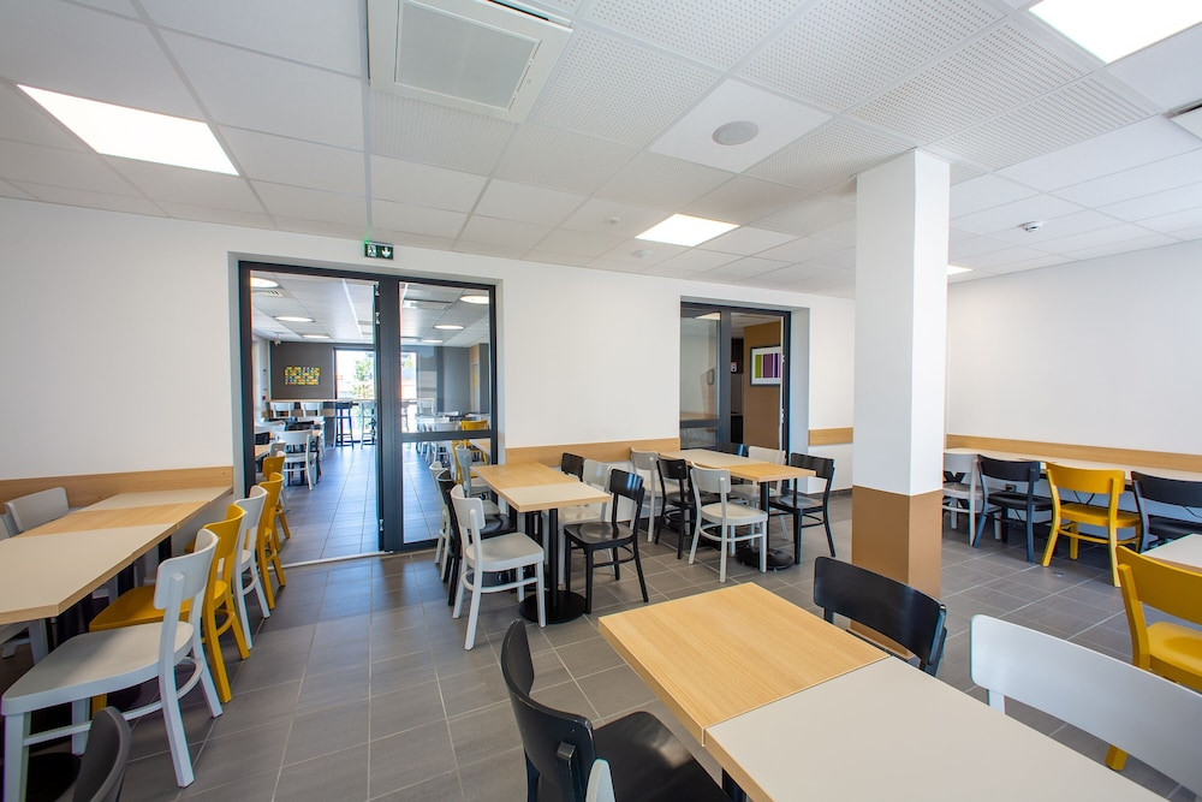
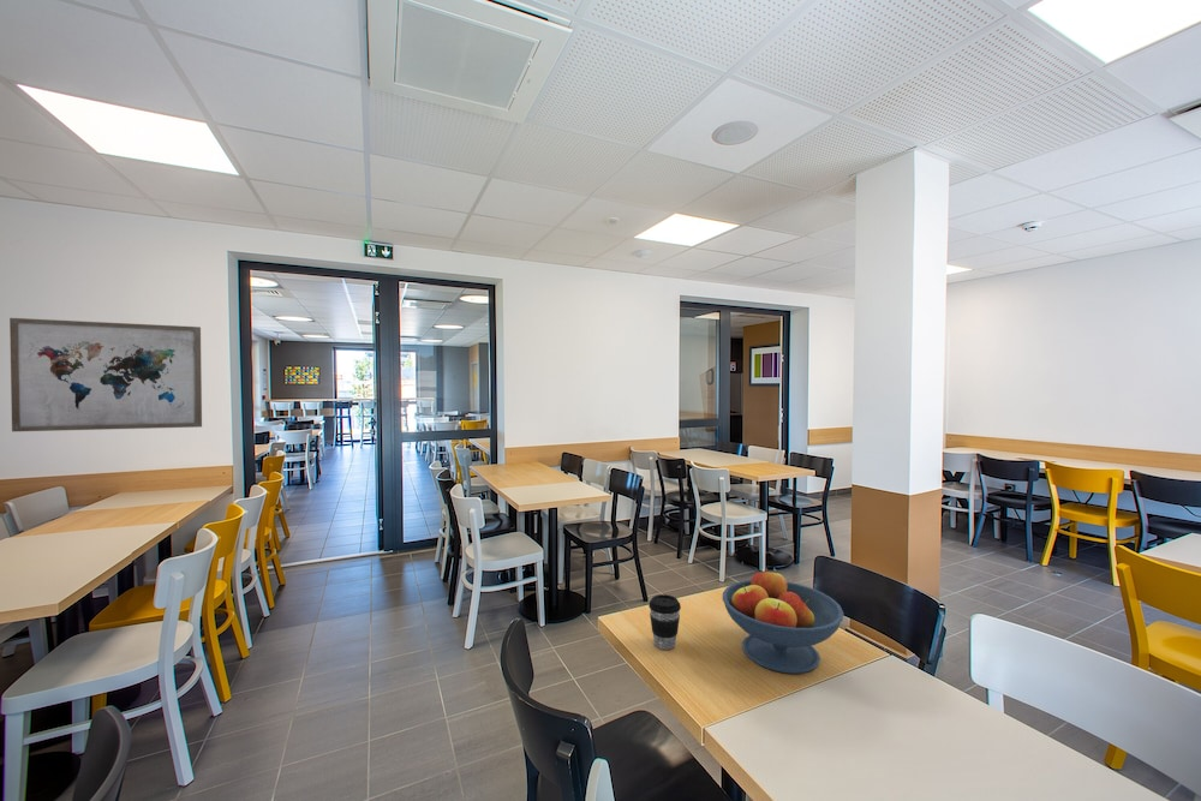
+ fruit bowl (779, 617)
+ wall art (112, 376)
+ coffee cup (664, 622)
